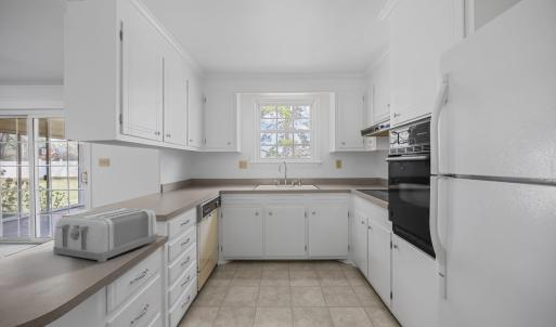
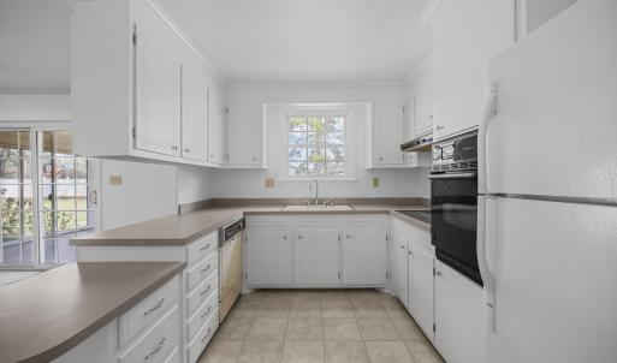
- toaster (106, 230)
